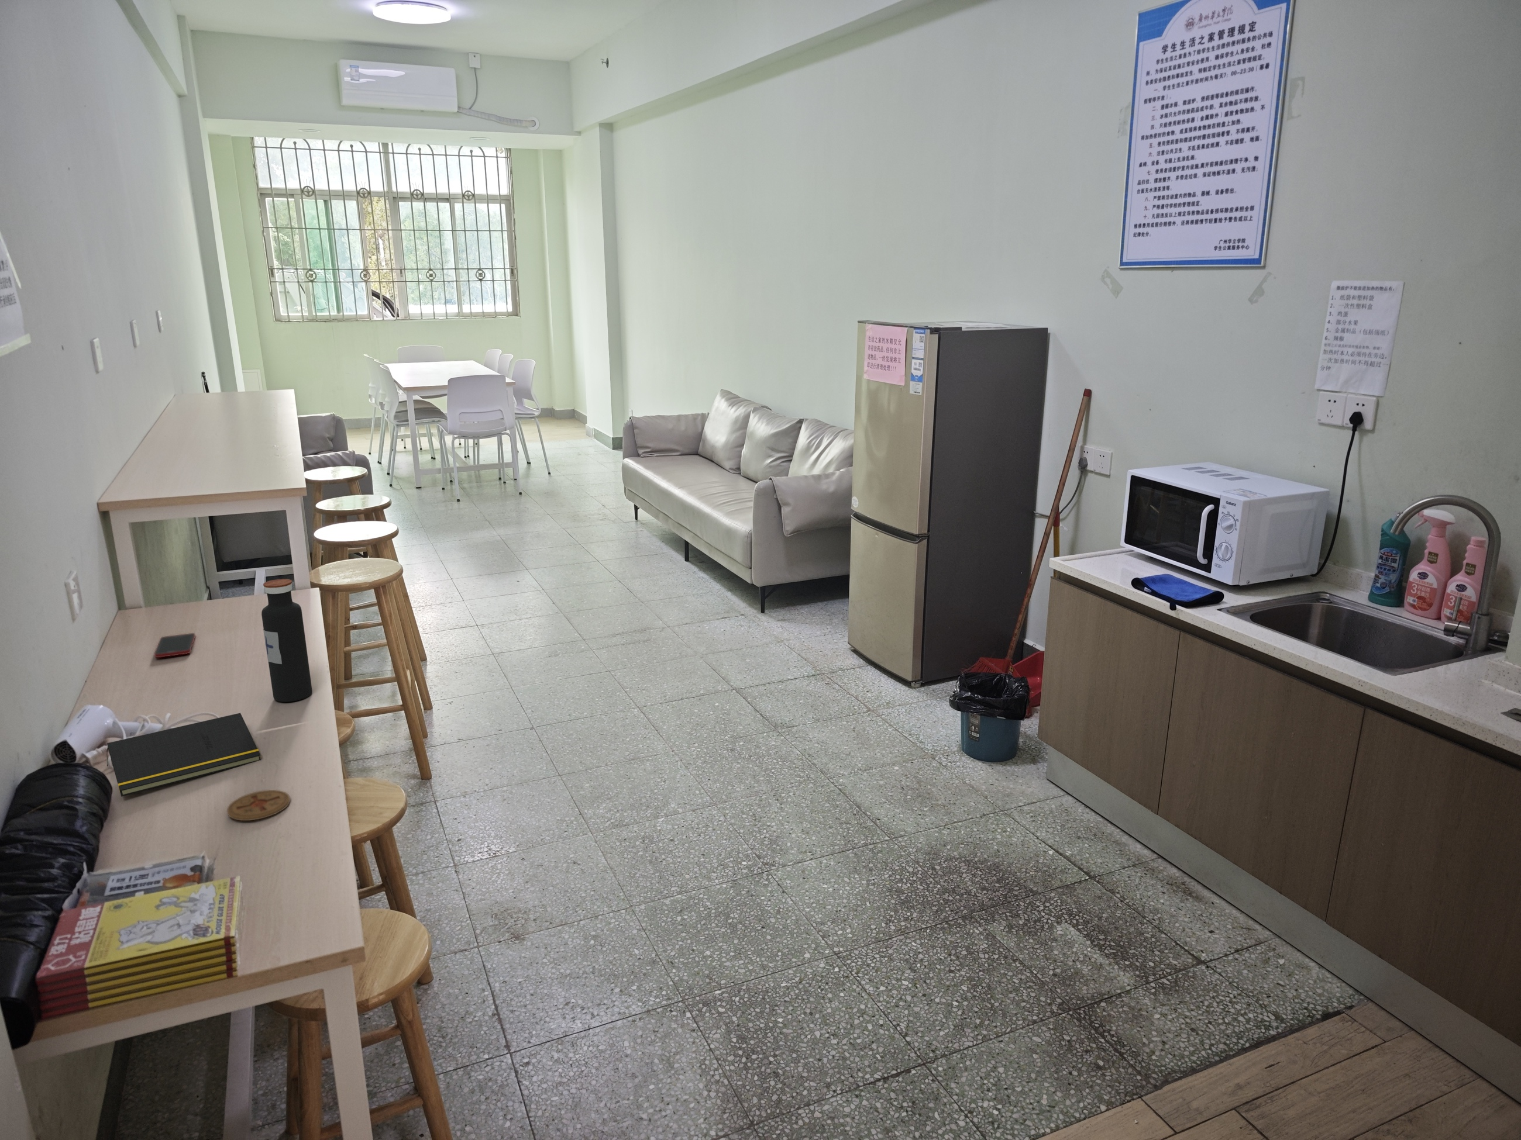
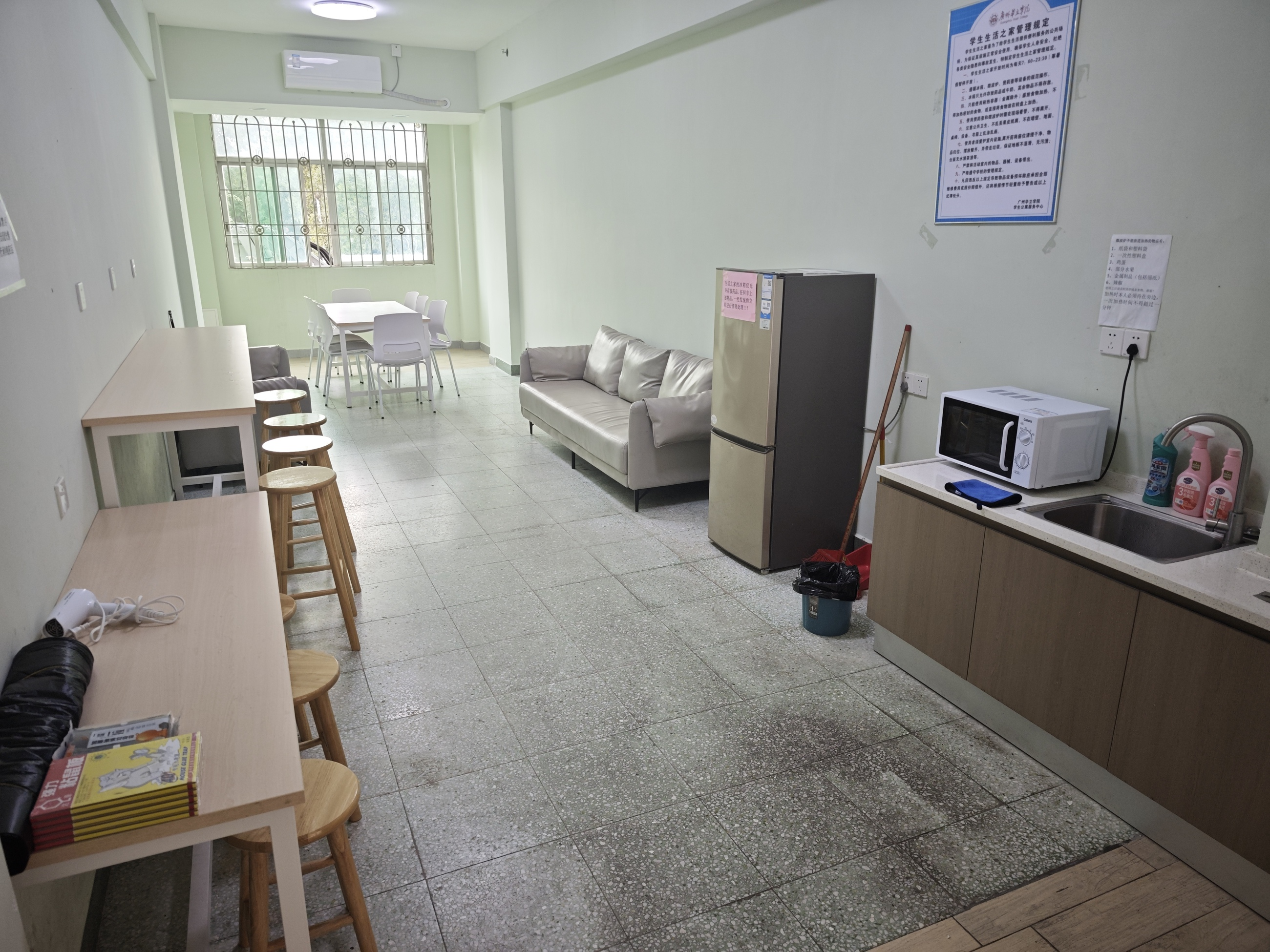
- notepad (184, 752)
- cell phone (175, 644)
- coaster (259, 805)
- water bottle (285, 639)
